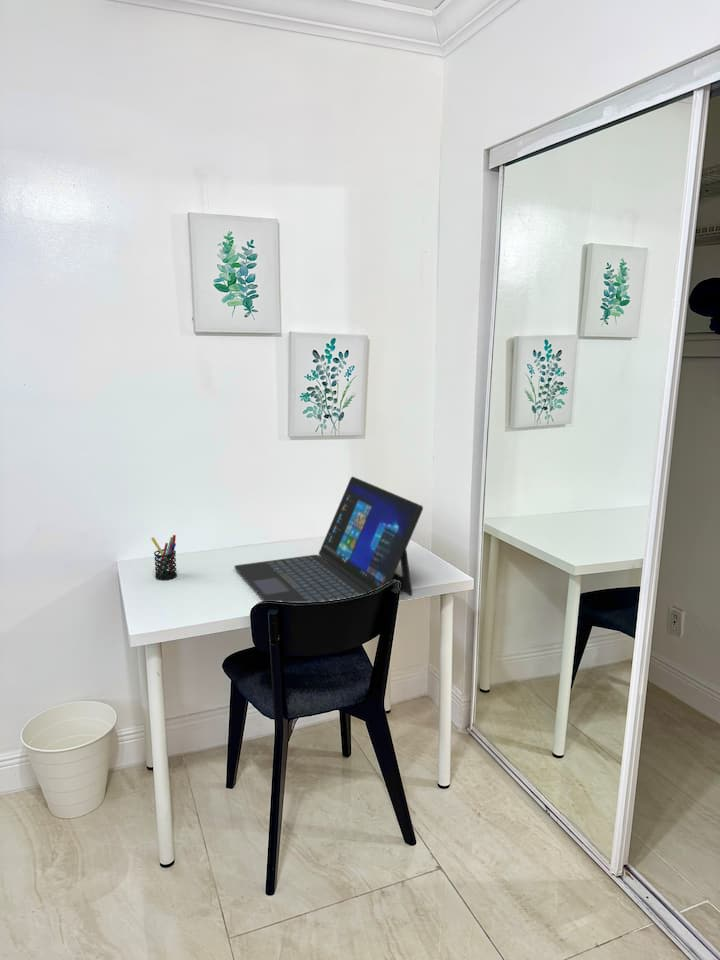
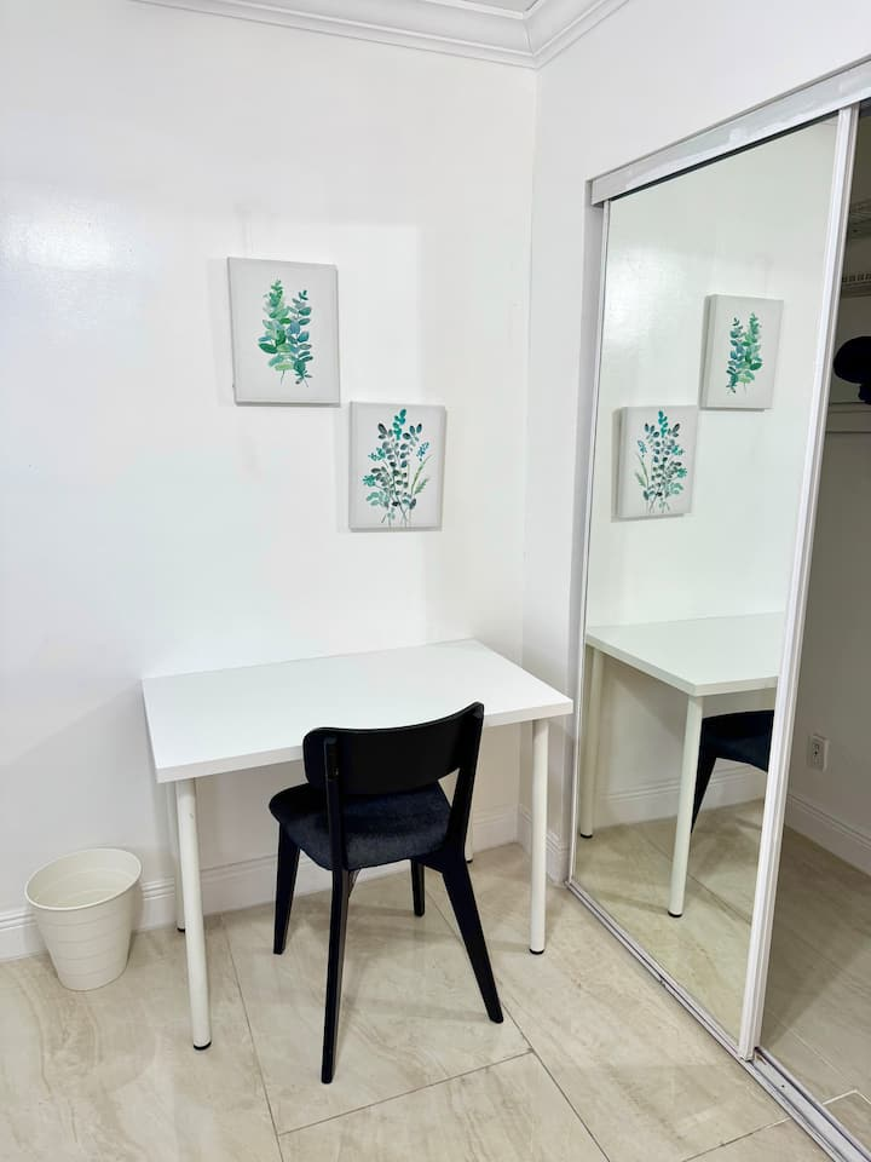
- laptop (325, 538)
- pen holder (167, 554)
